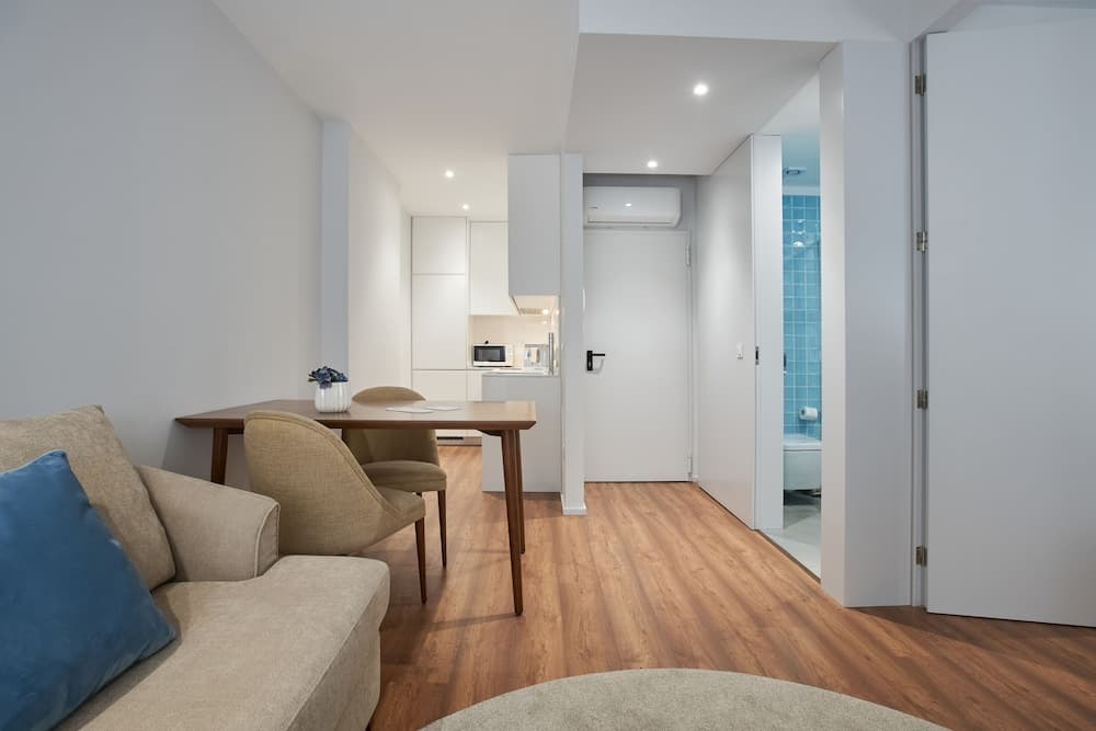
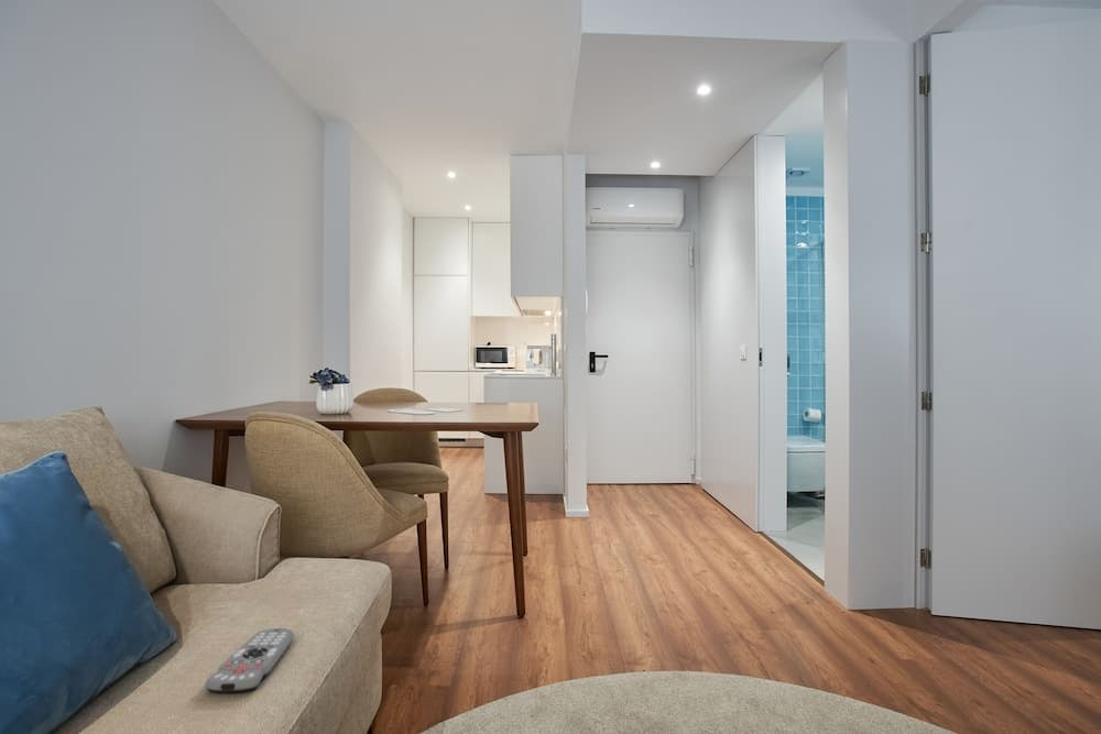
+ remote control (255, 657)
